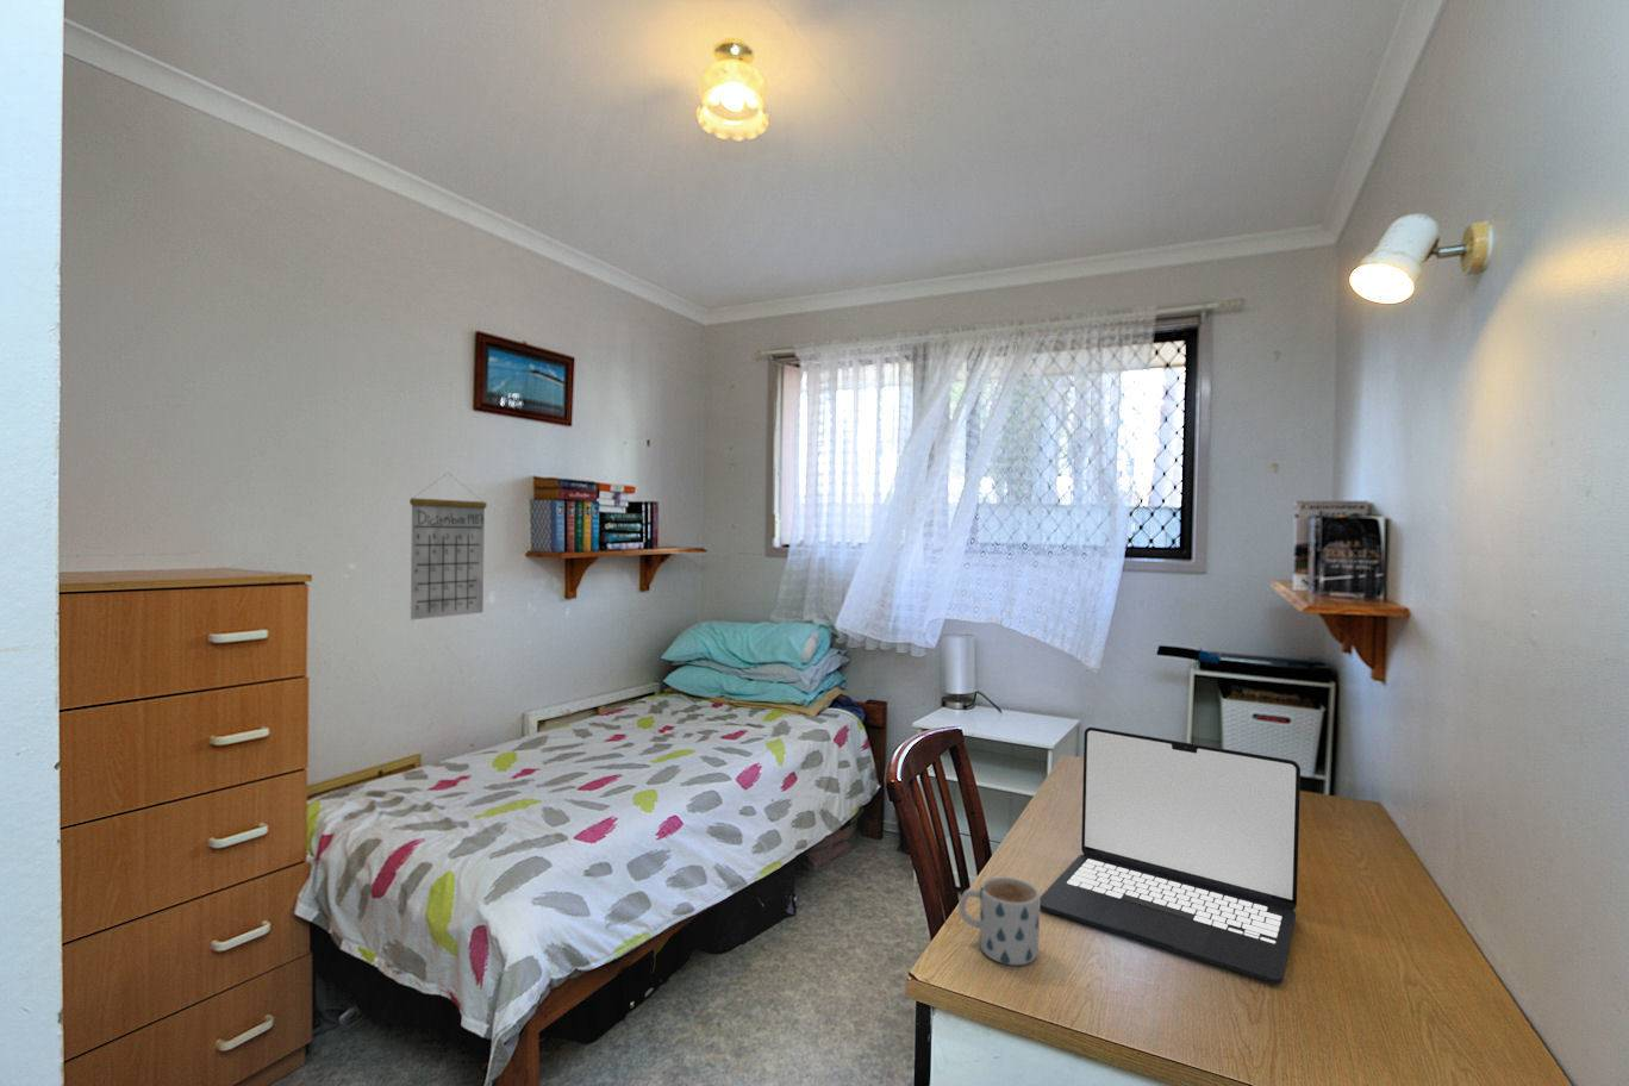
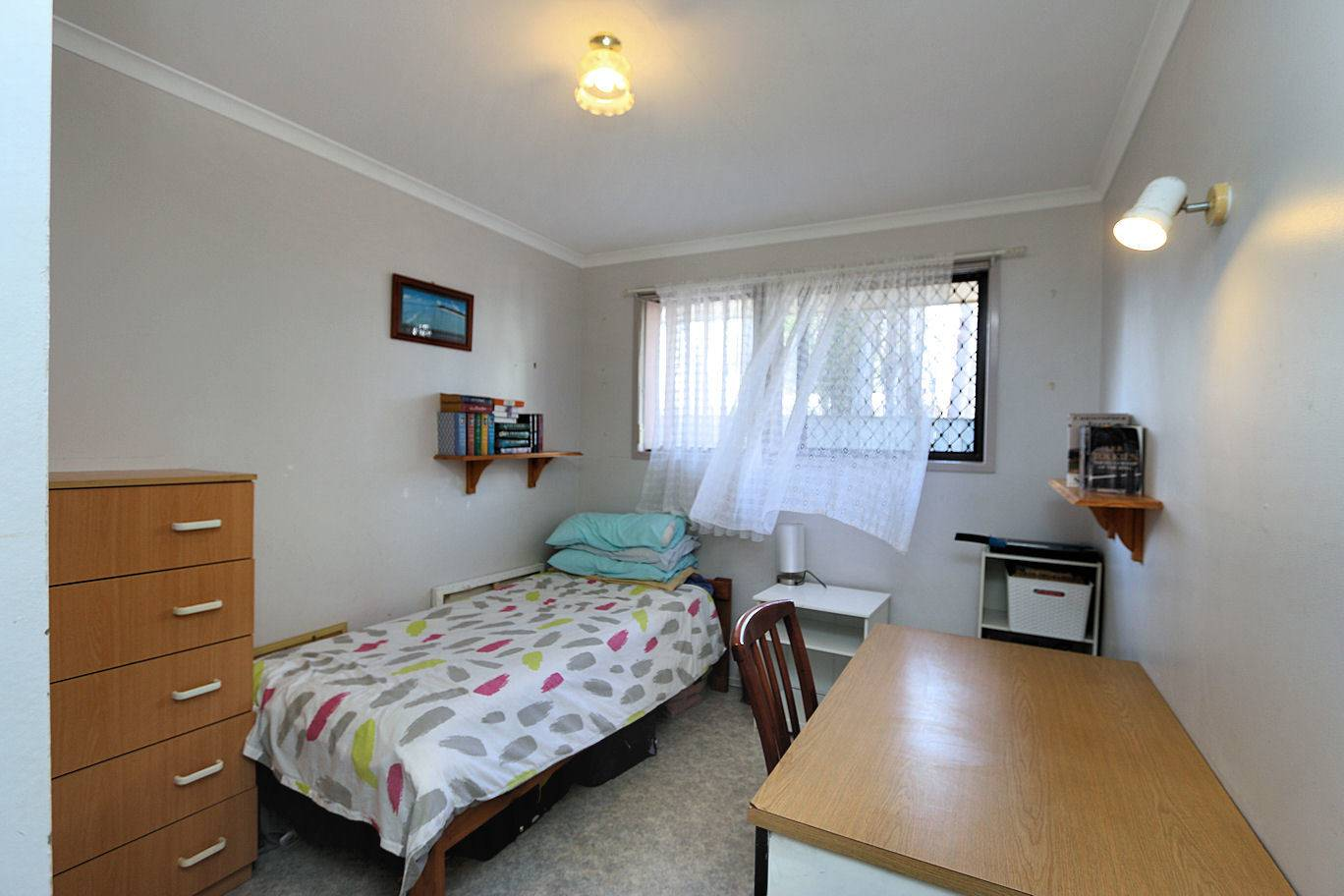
- laptop (1167, 835)
- mug (998, 916)
- calendar (448, 544)
